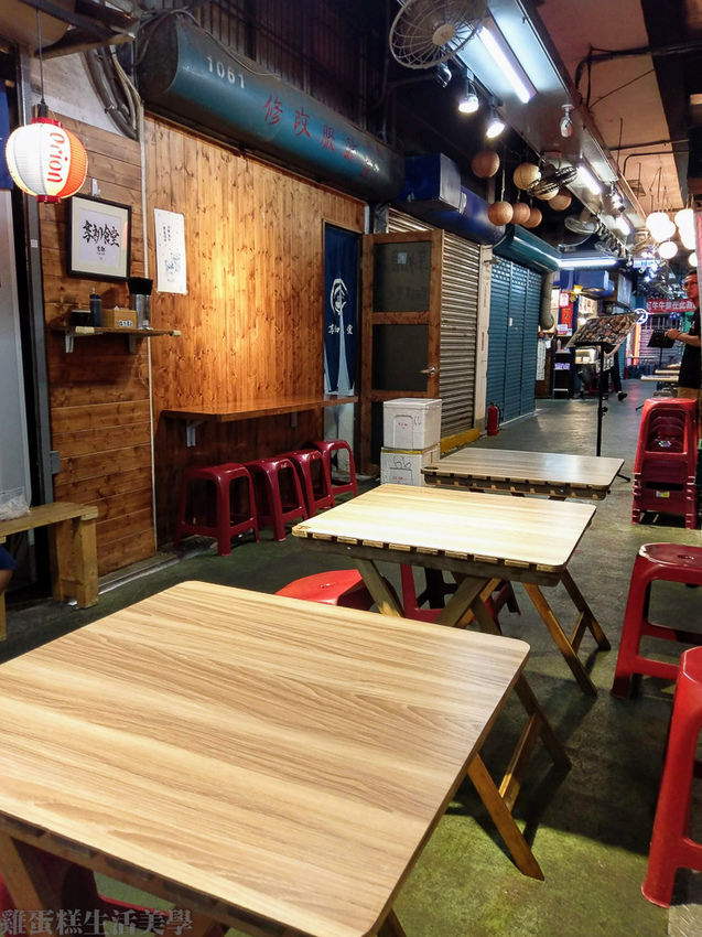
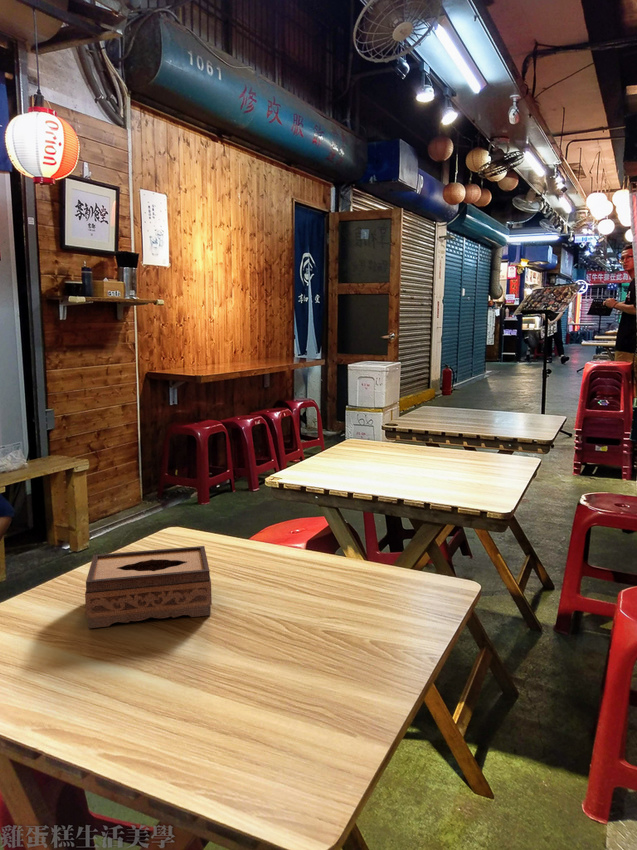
+ tissue box (150, 584)
